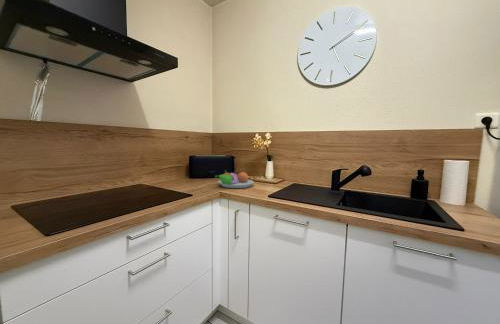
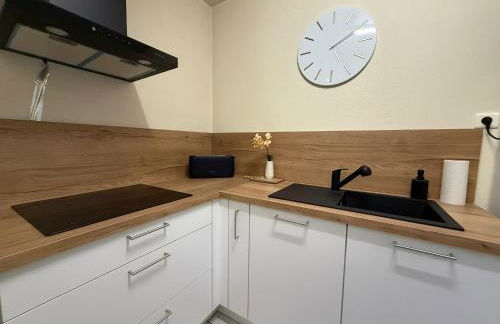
- fruit bowl (234, 178)
